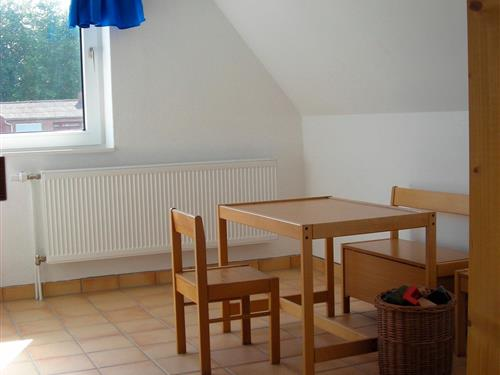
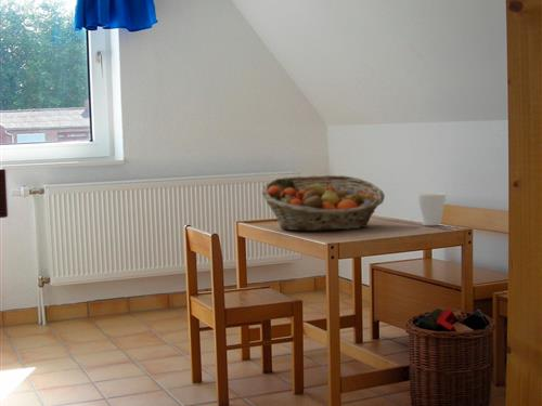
+ cup (431, 209)
+ fruit basket (322, 201)
